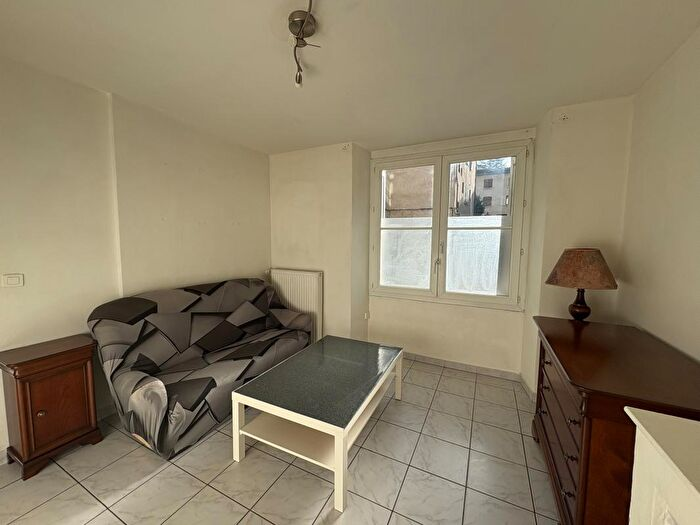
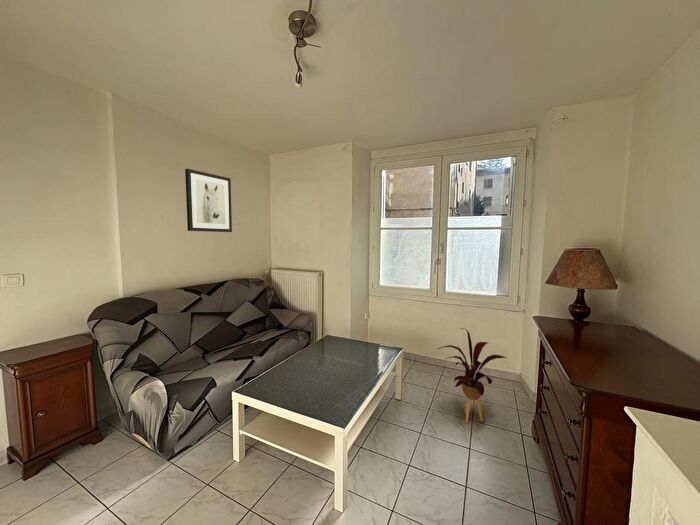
+ wall art (210, 203)
+ house plant (469, 371)
